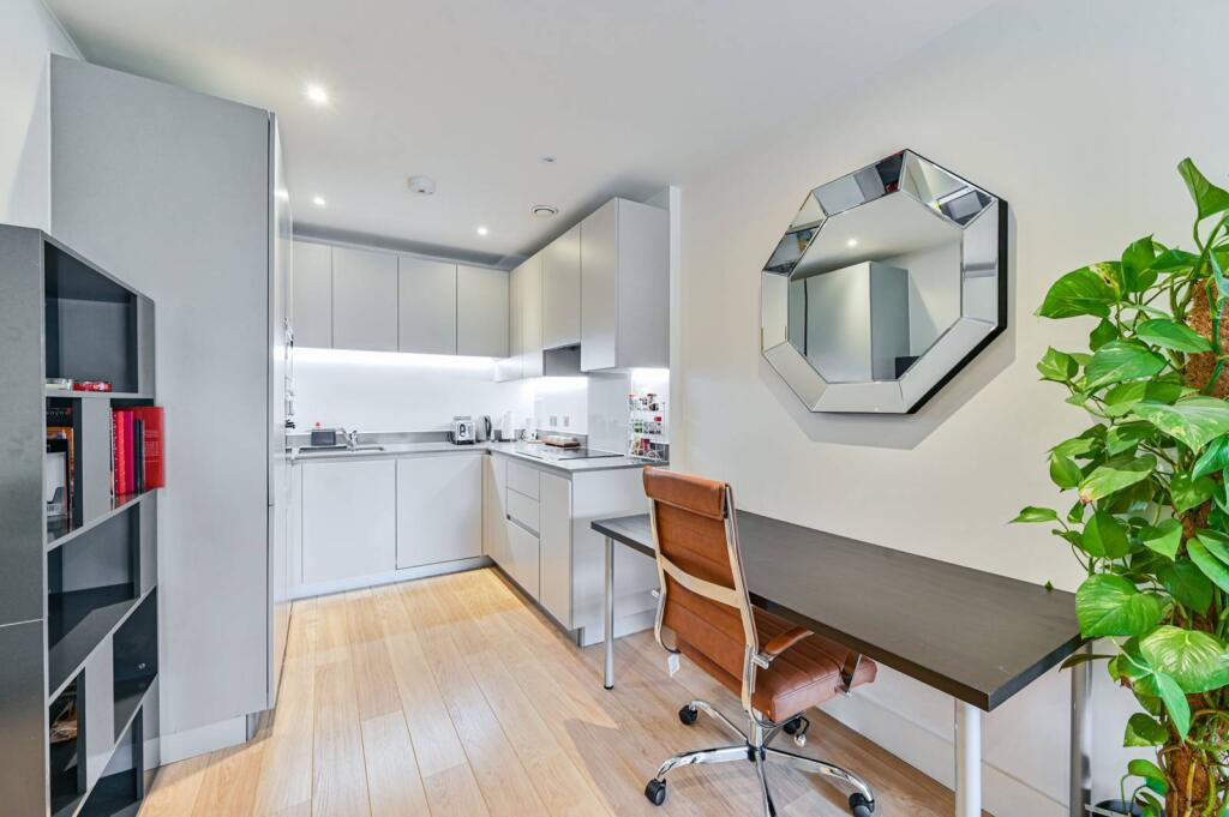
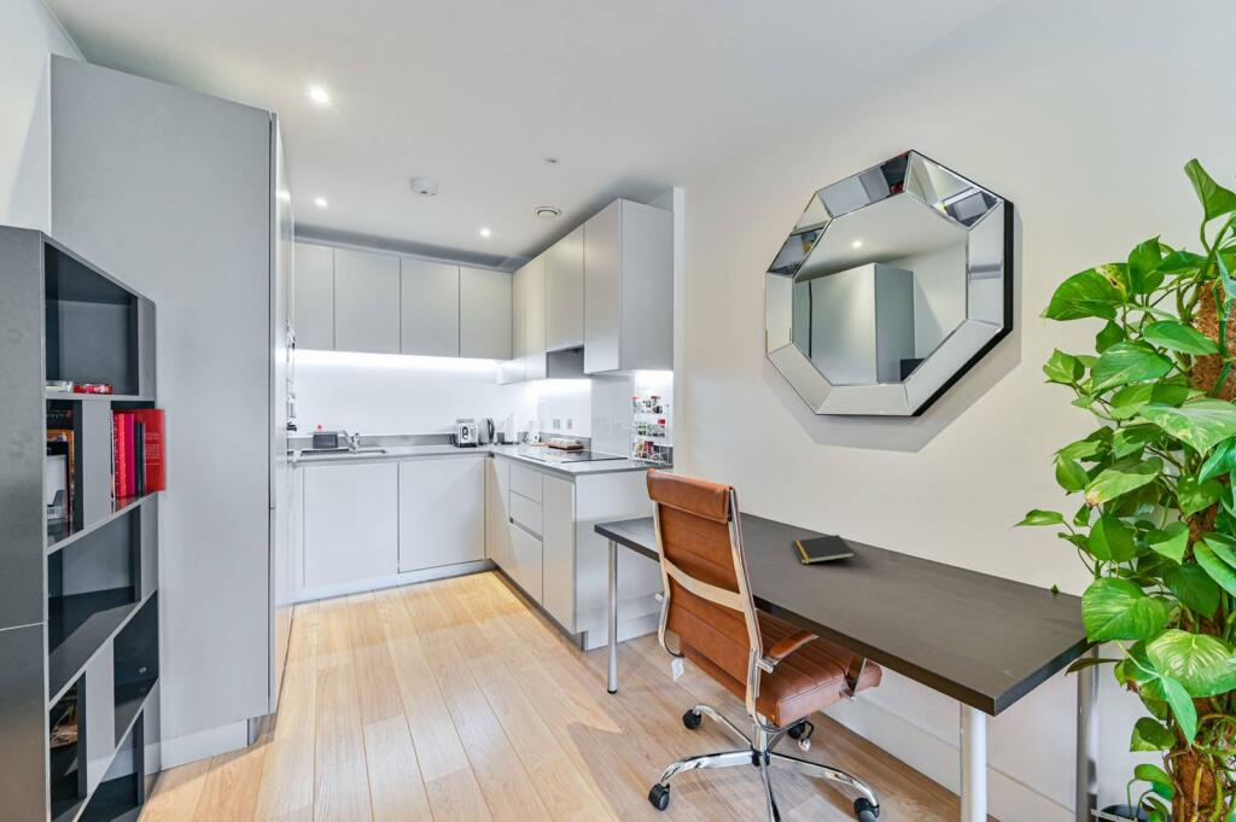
+ notepad (821, 548)
